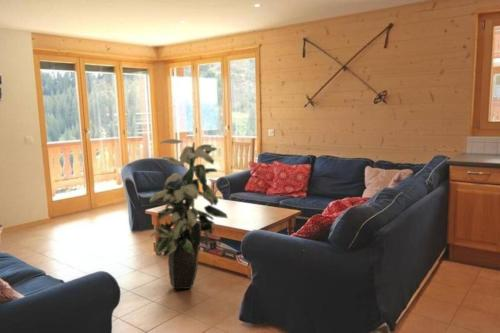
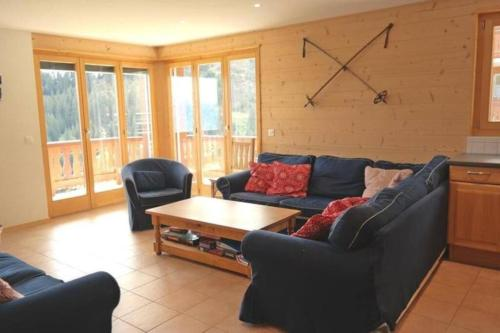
- indoor plant (184, 213)
